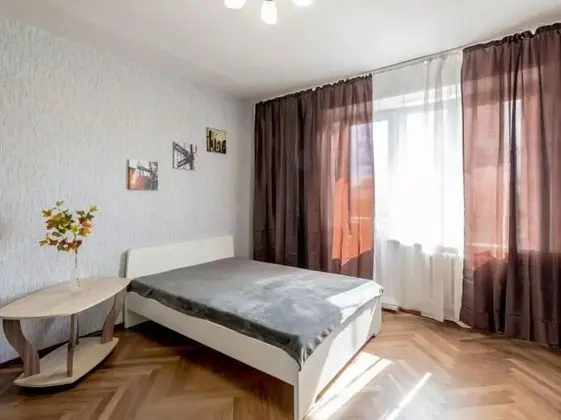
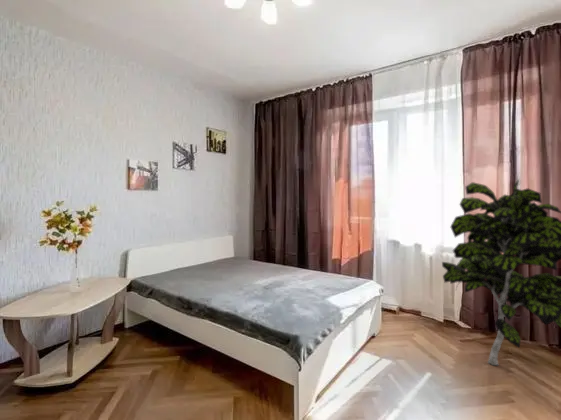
+ indoor plant (505, 272)
